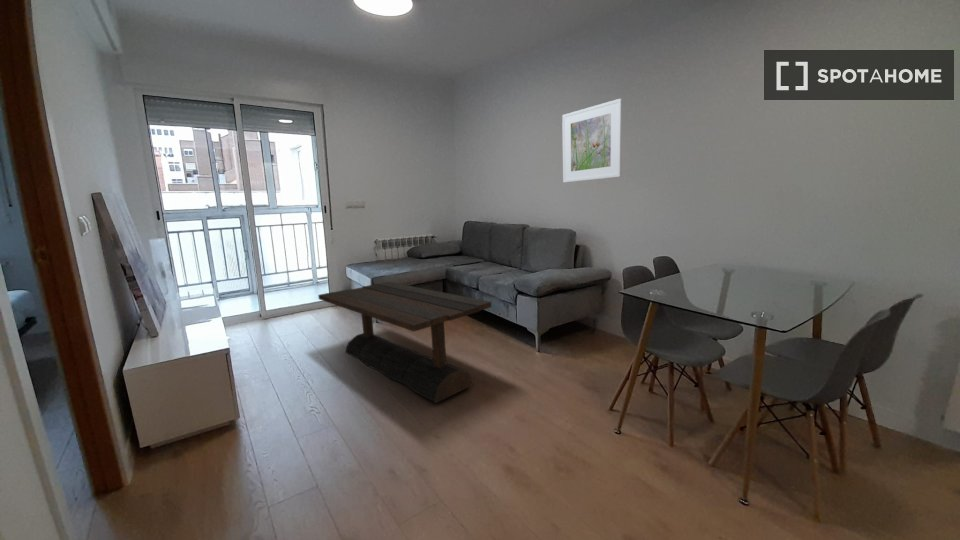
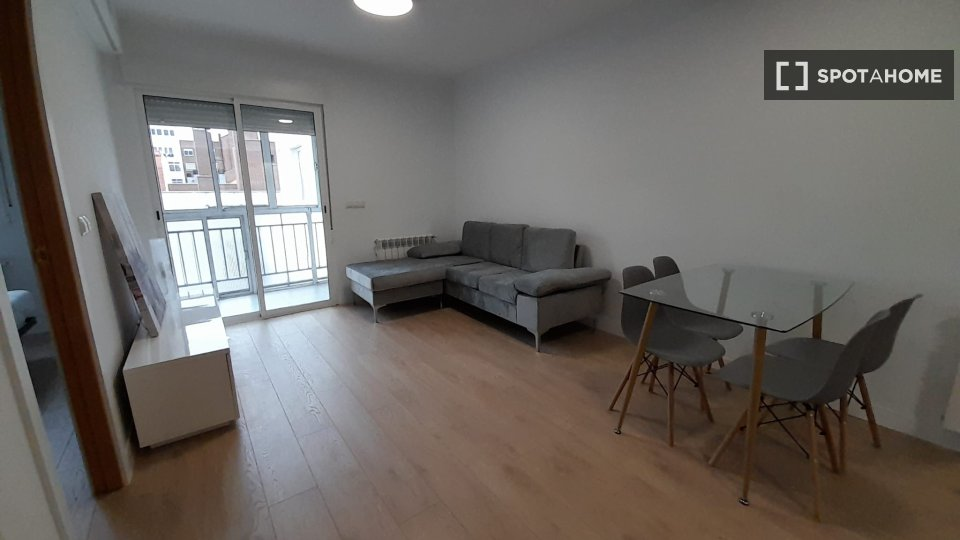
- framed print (590, 144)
- coffee table (402, 327)
